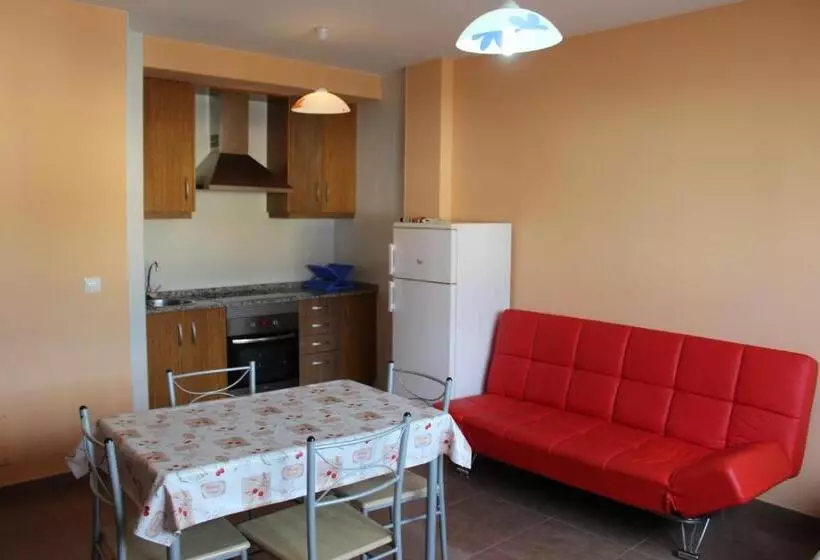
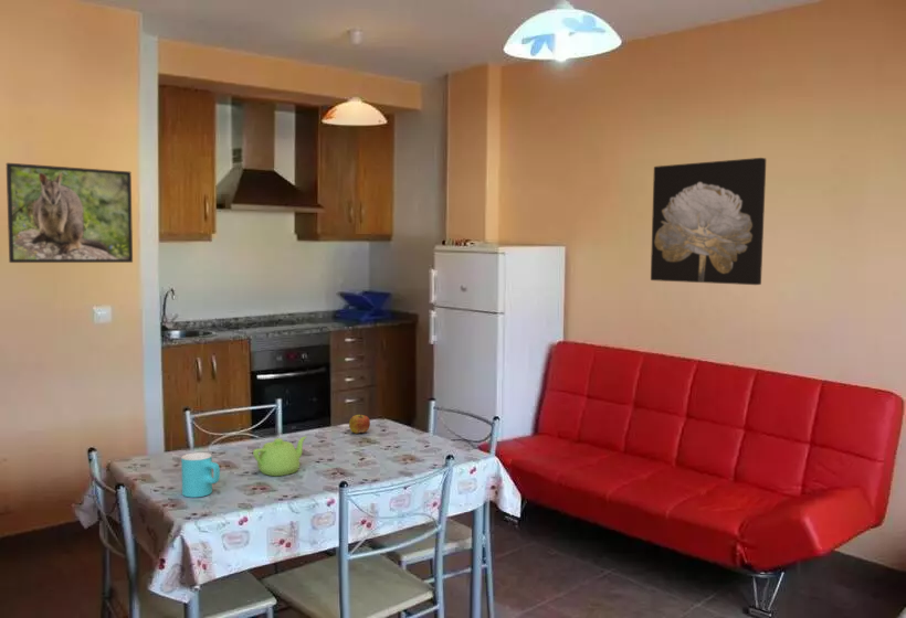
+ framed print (72, 215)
+ apple (359, 423)
+ cup (199, 476)
+ teapot (281, 454)
+ wall art (705, 223)
